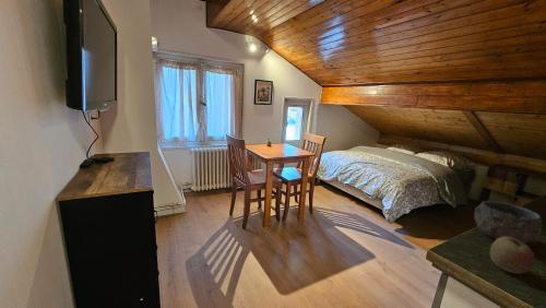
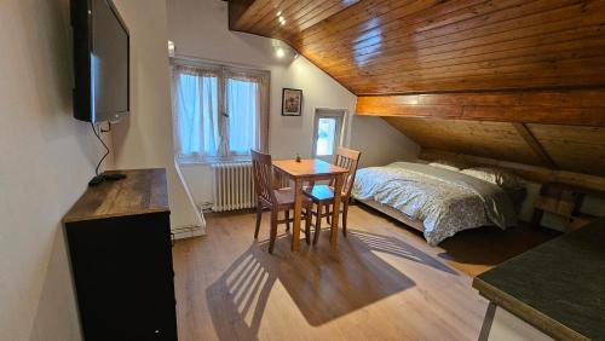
- bowl (506, 223)
- apple (511, 253)
